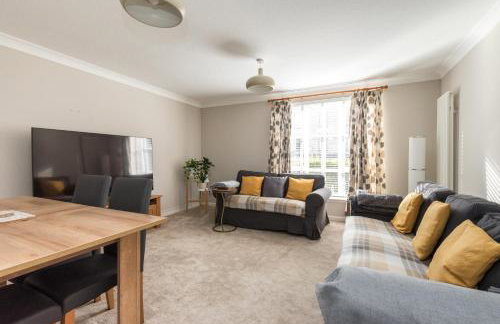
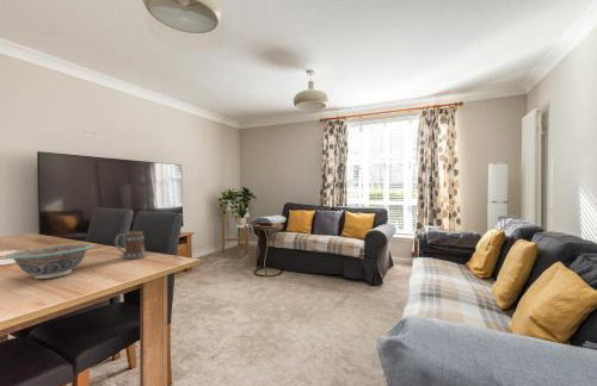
+ mug (130, 244)
+ decorative bowl (53, 261)
